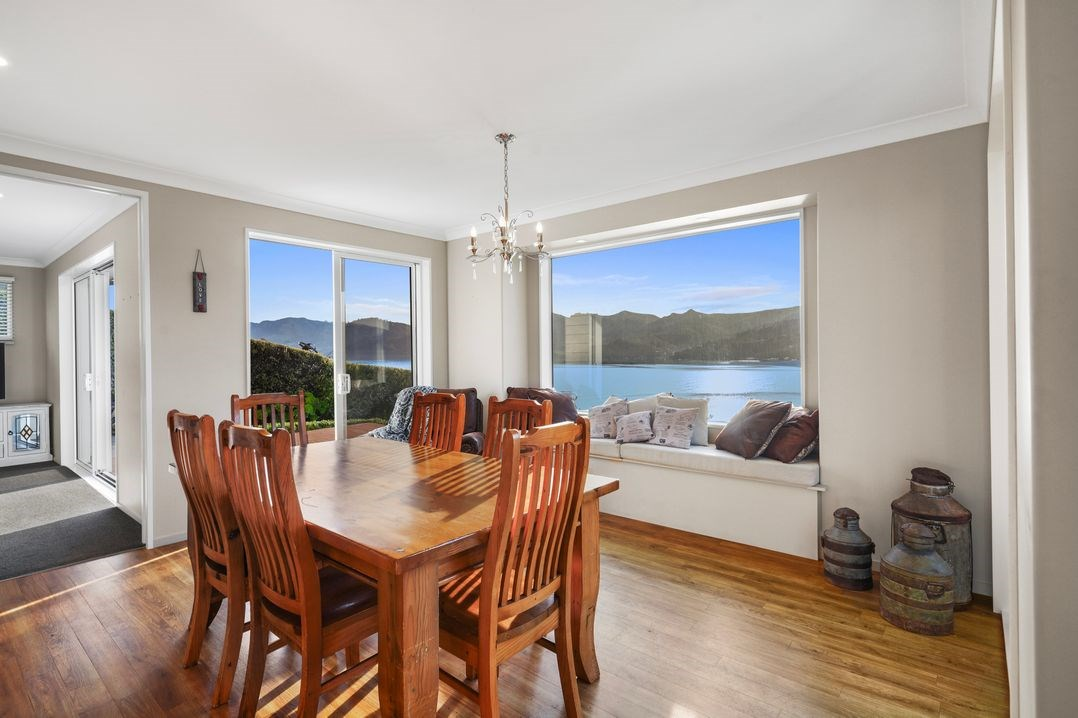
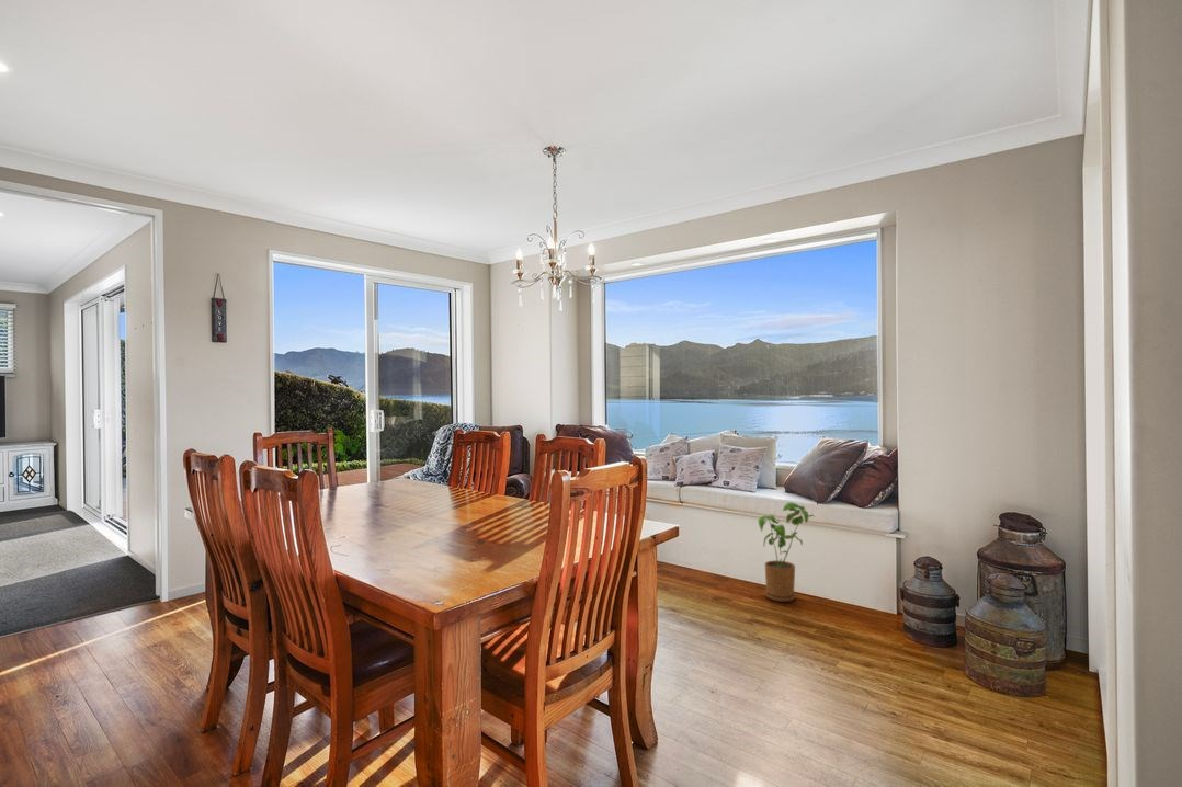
+ house plant (780, 550)
